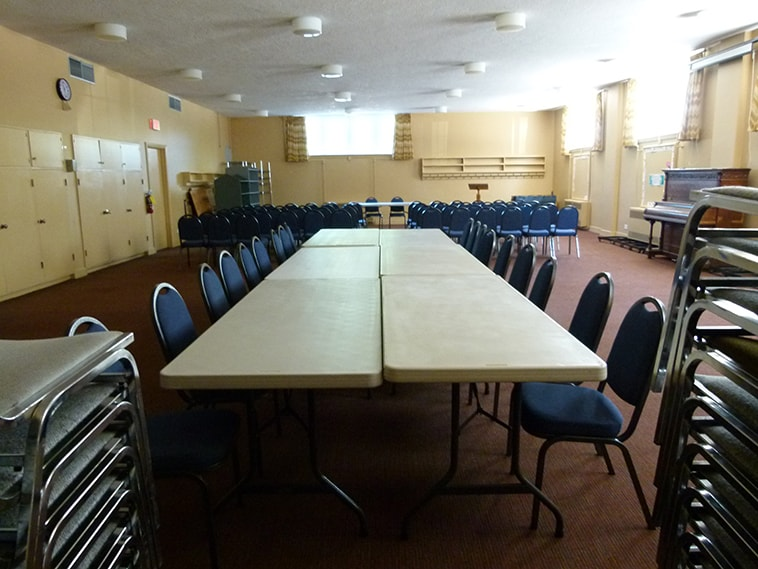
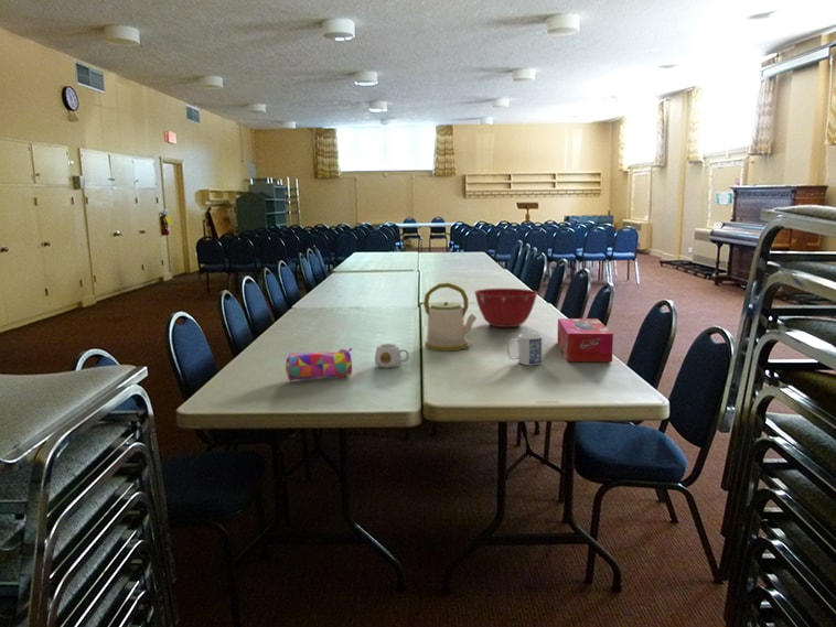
+ mug (524, 349)
+ pencil case (319, 364)
+ kettle (450, 314)
+ mug (392, 355)
+ tissue box (582, 338)
+ mixing bowl (505, 307)
